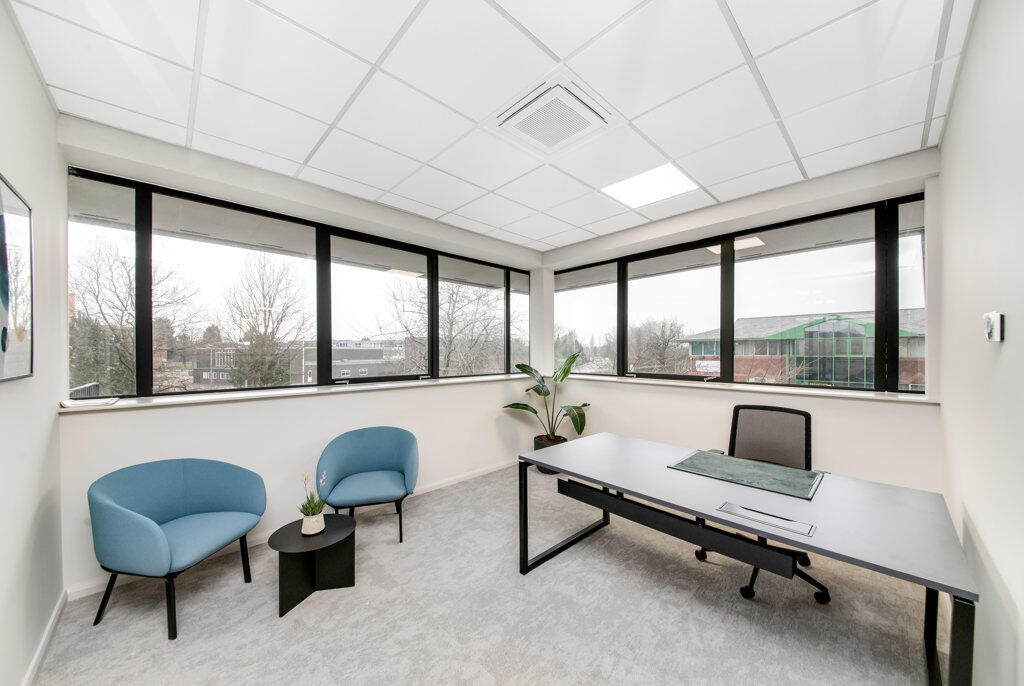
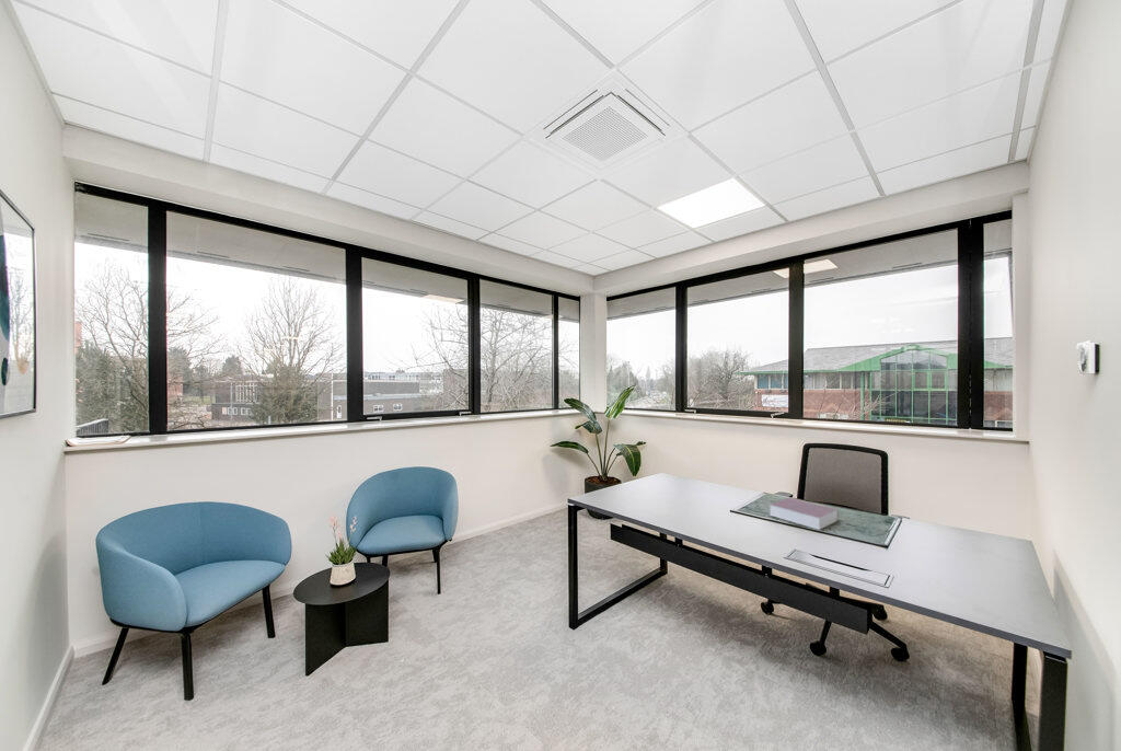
+ book (802, 511)
